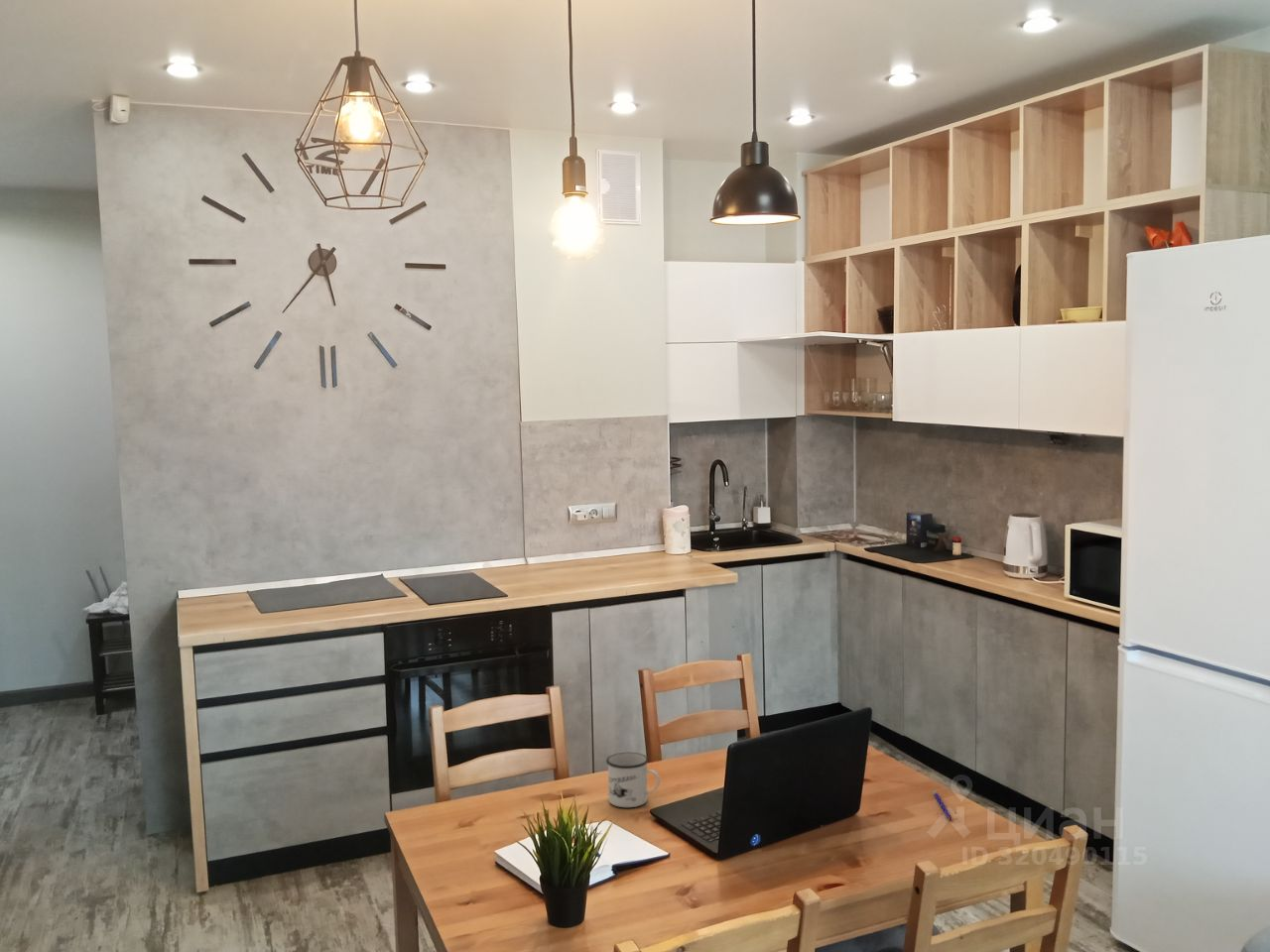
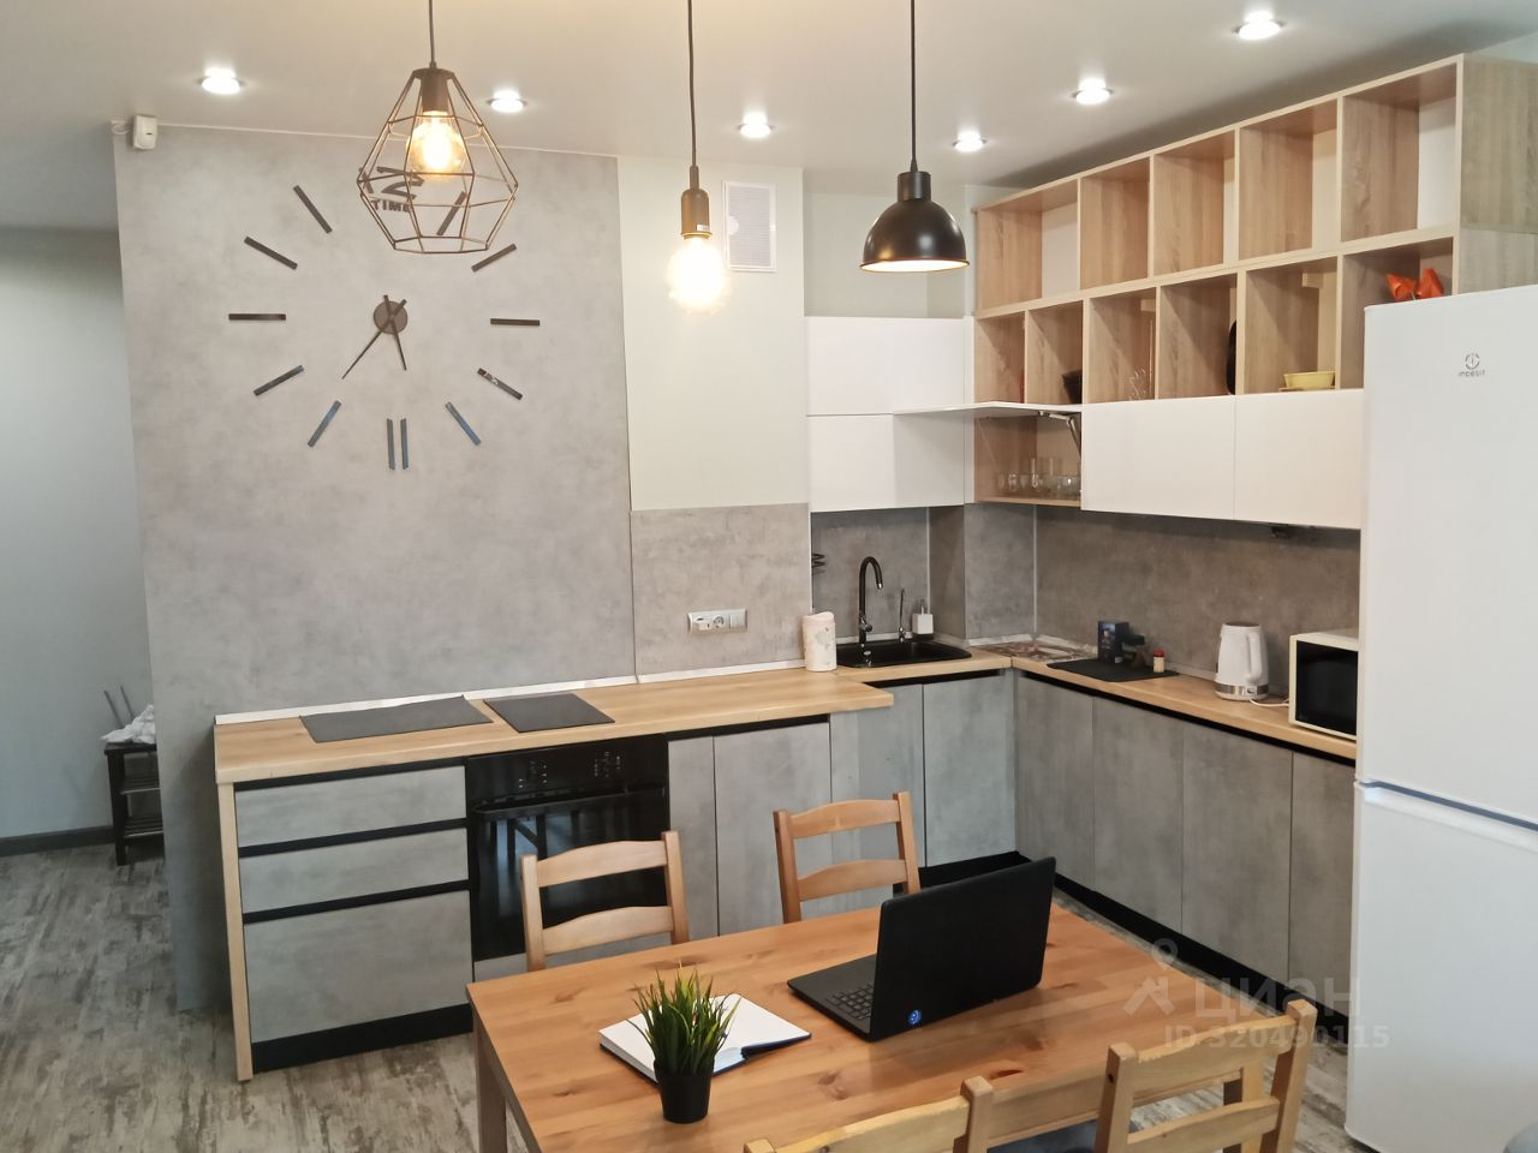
- mug (634, 780)
- pen (942, 804)
